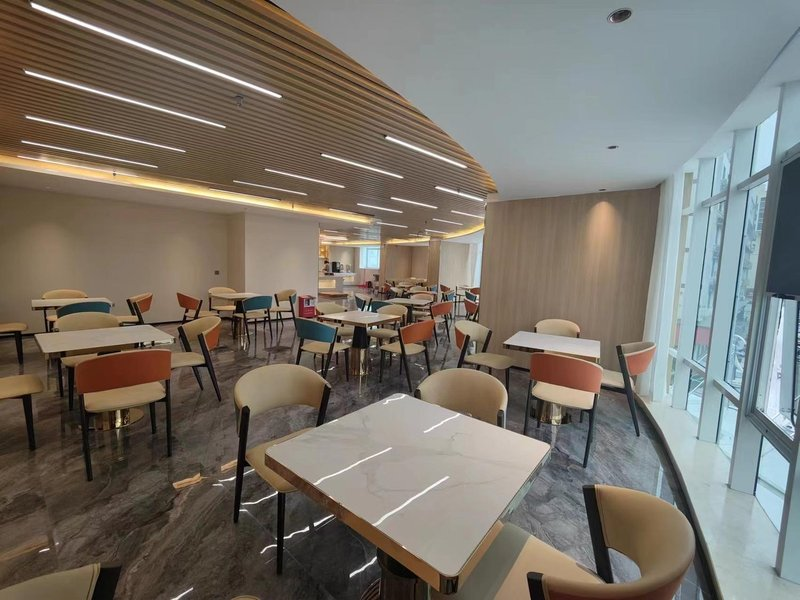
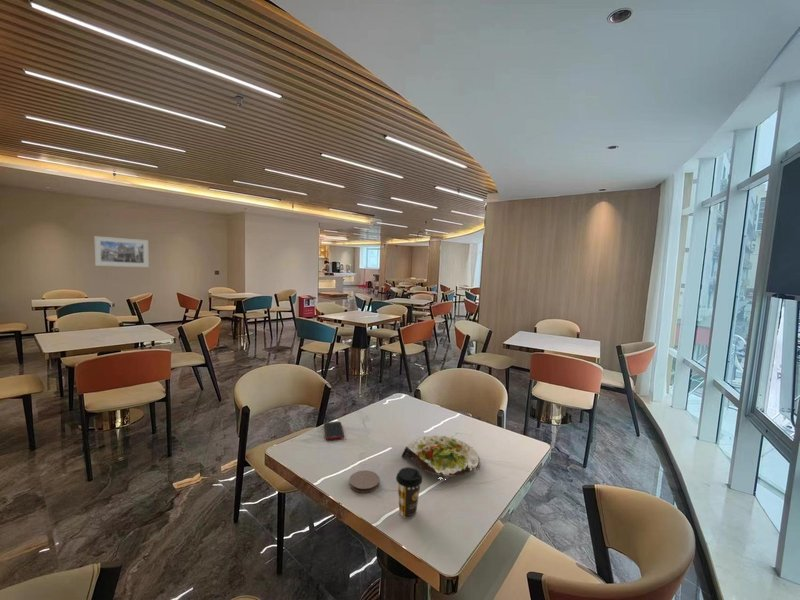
+ coffee cup (408, 492)
+ cell phone (333, 430)
+ salad plate (442, 451)
+ coaster (364, 481)
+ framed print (122, 252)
